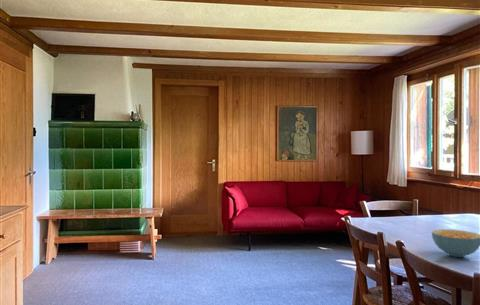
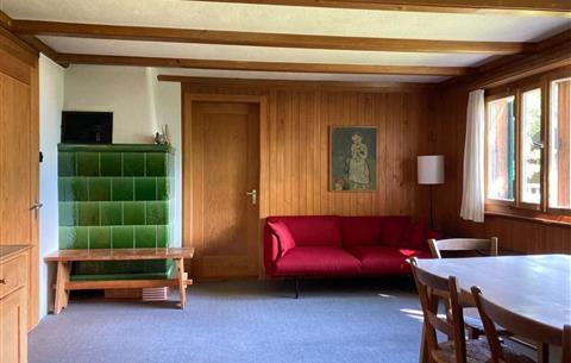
- cereal bowl (456, 244)
